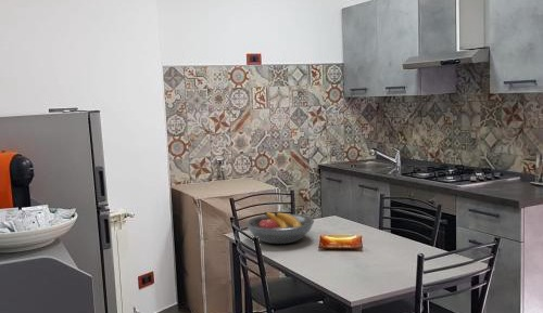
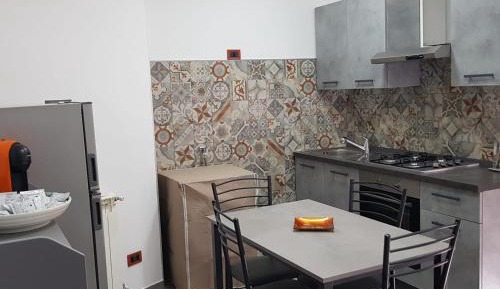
- fruit bowl (279, 227)
